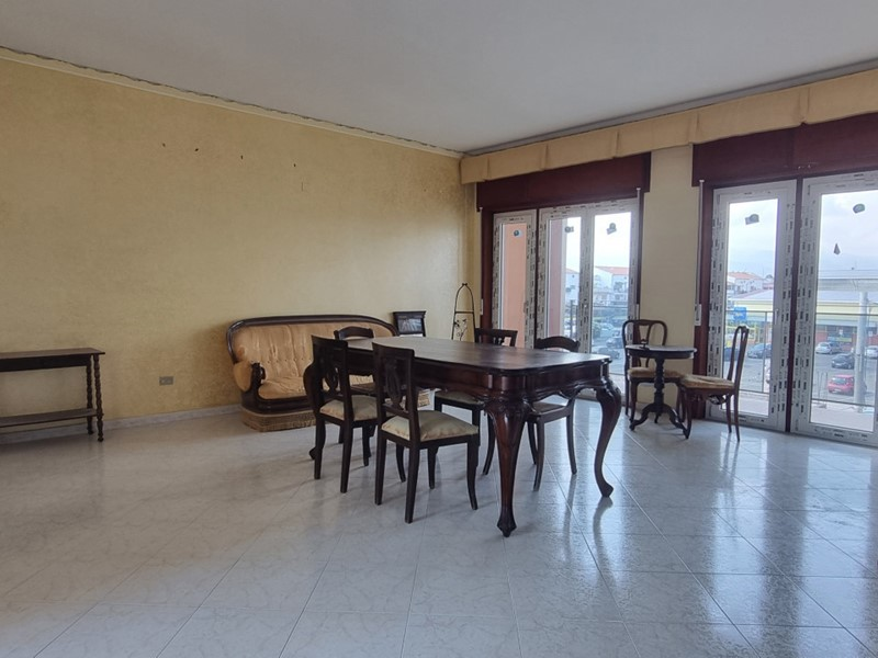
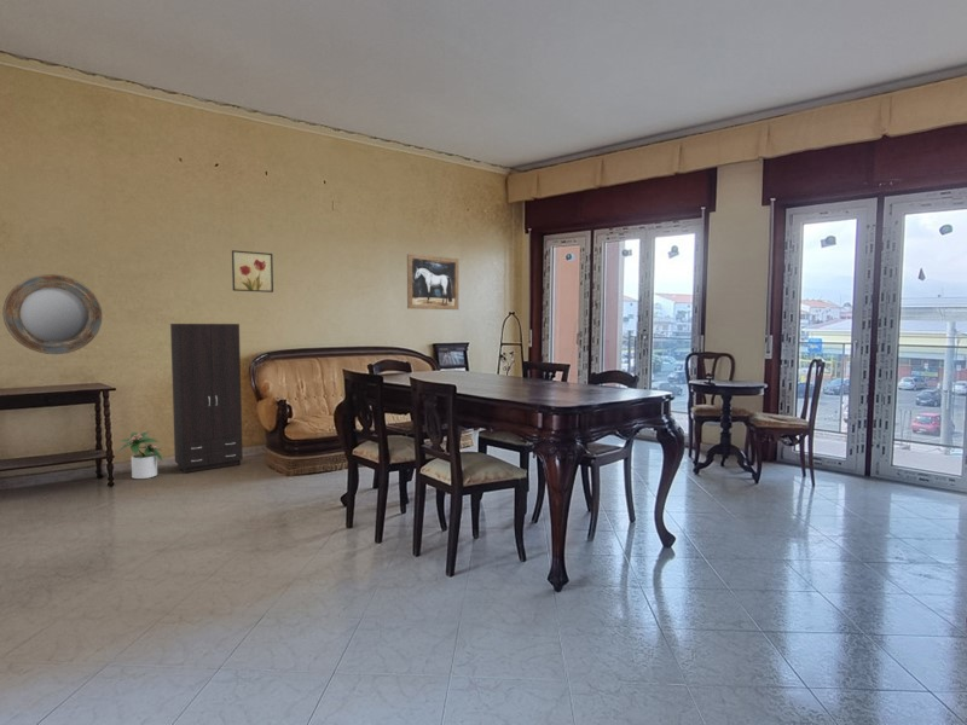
+ potted plant (140, 454)
+ home mirror (54, 314)
+ wall art (433, 283)
+ wall art (253, 272)
+ cabinet (207, 395)
